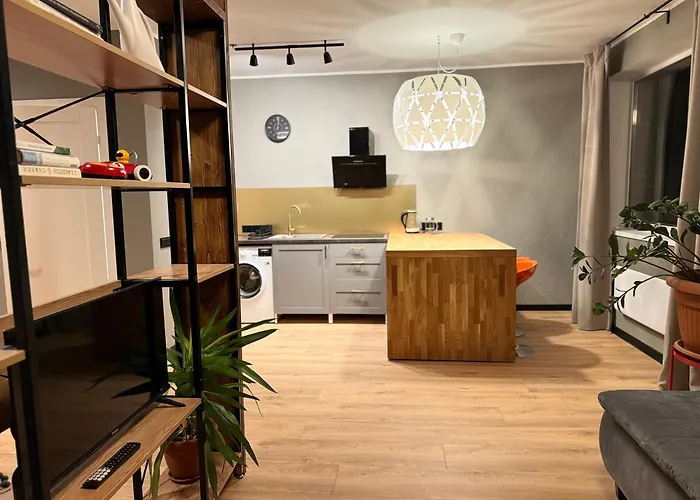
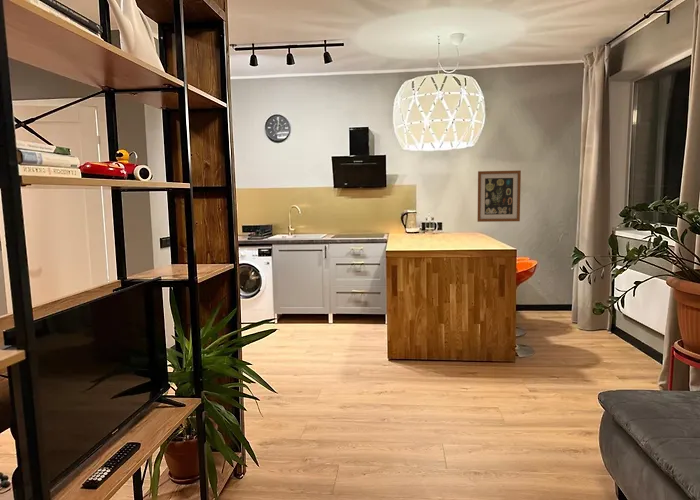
+ wall art (498, 196)
